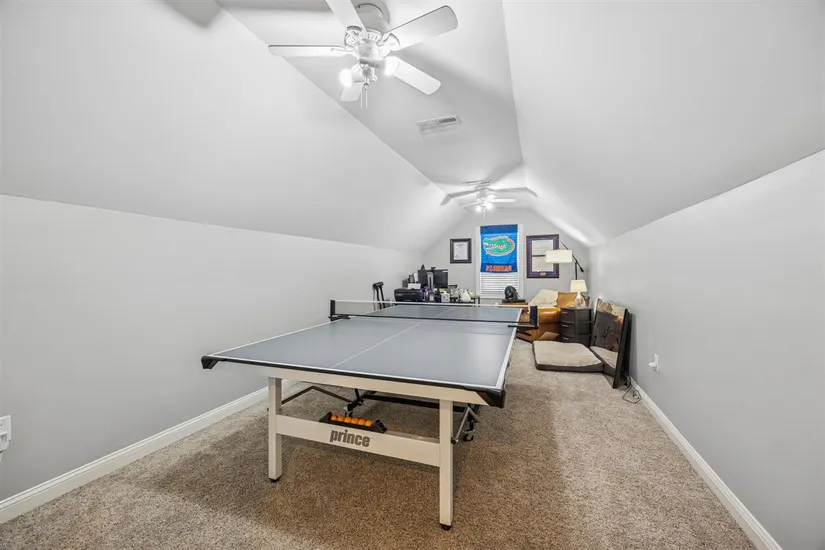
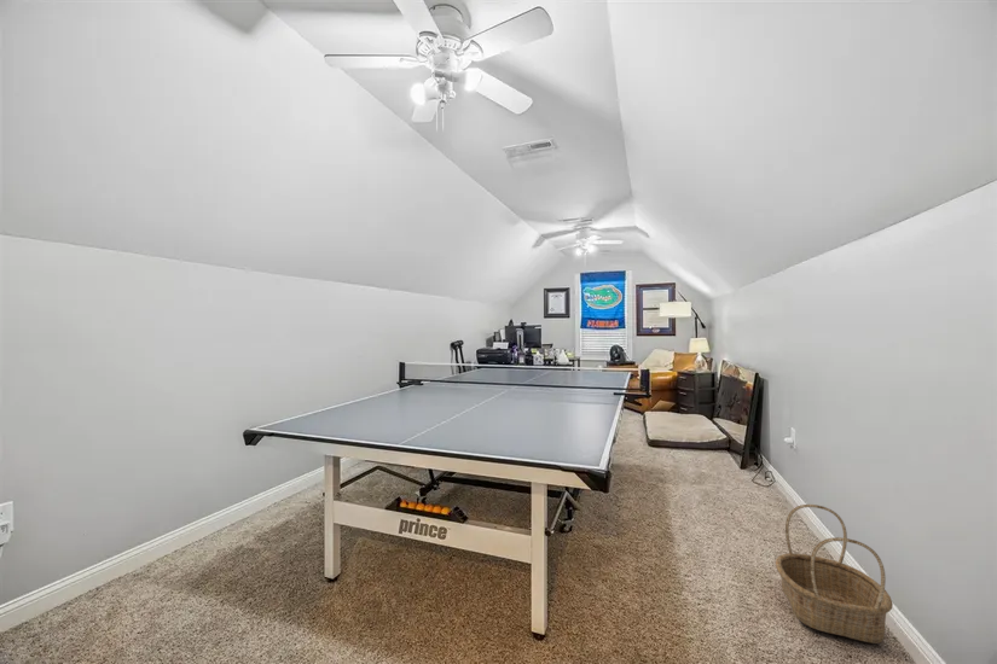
+ basket (829, 567)
